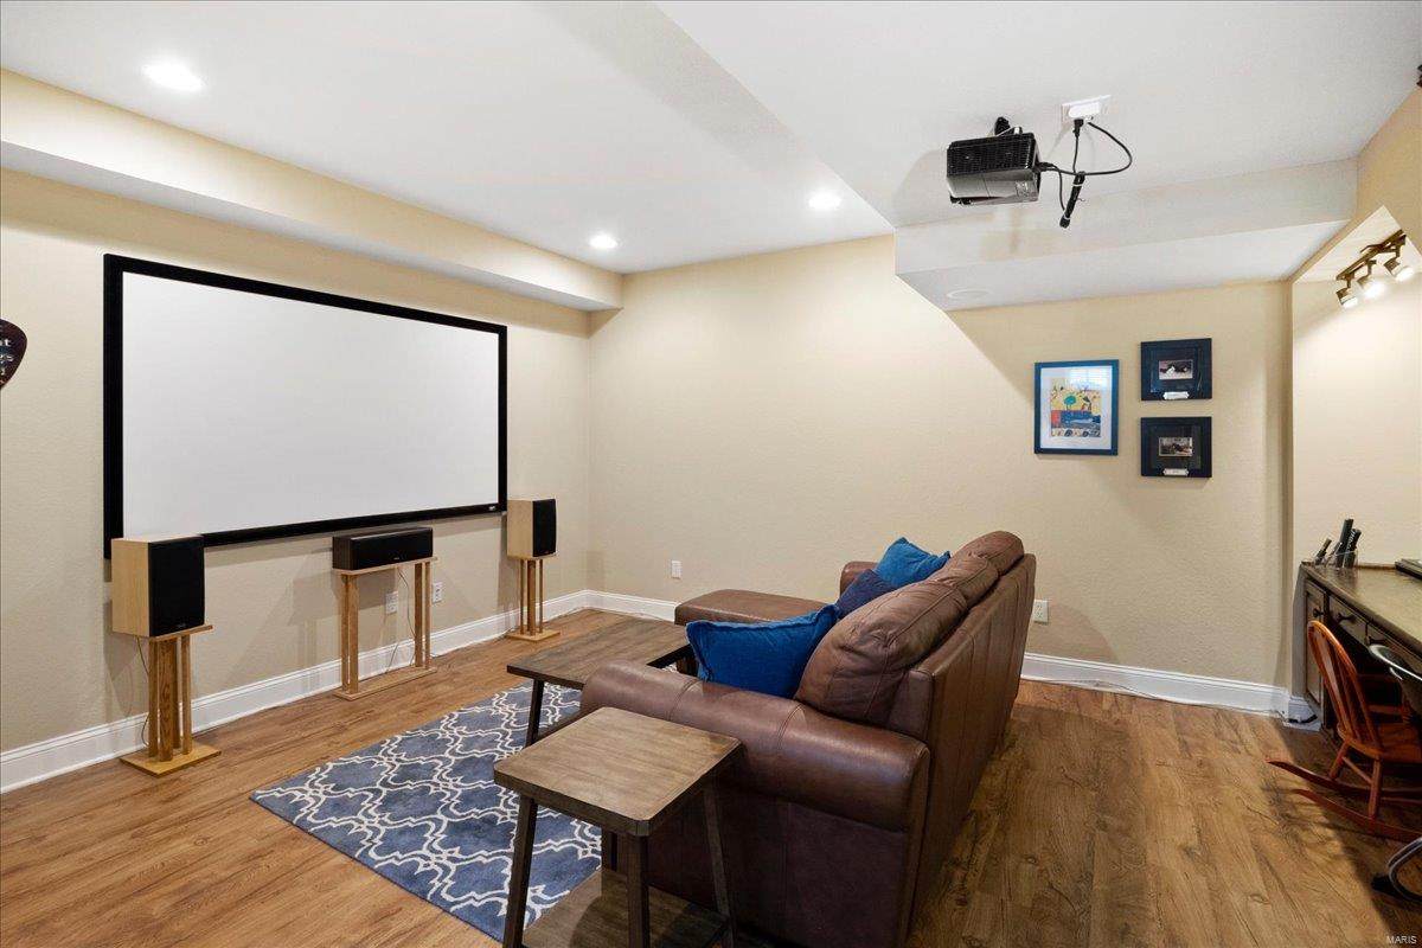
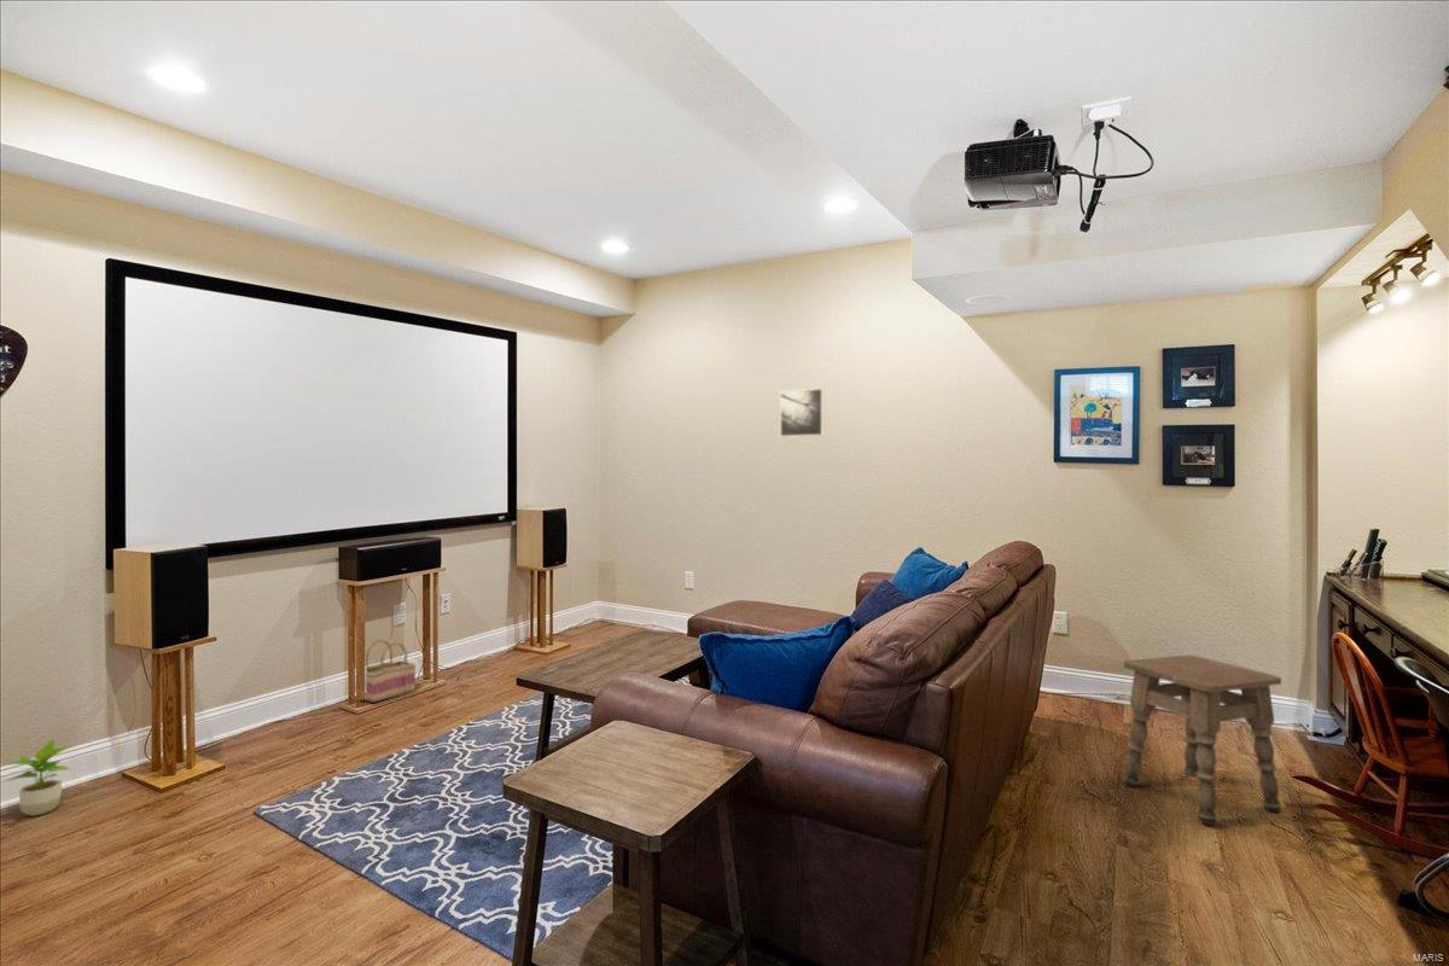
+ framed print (802, 413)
+ side table (1198, 732)
+ potted plant (39, 778)
+ basket (386, 668)
